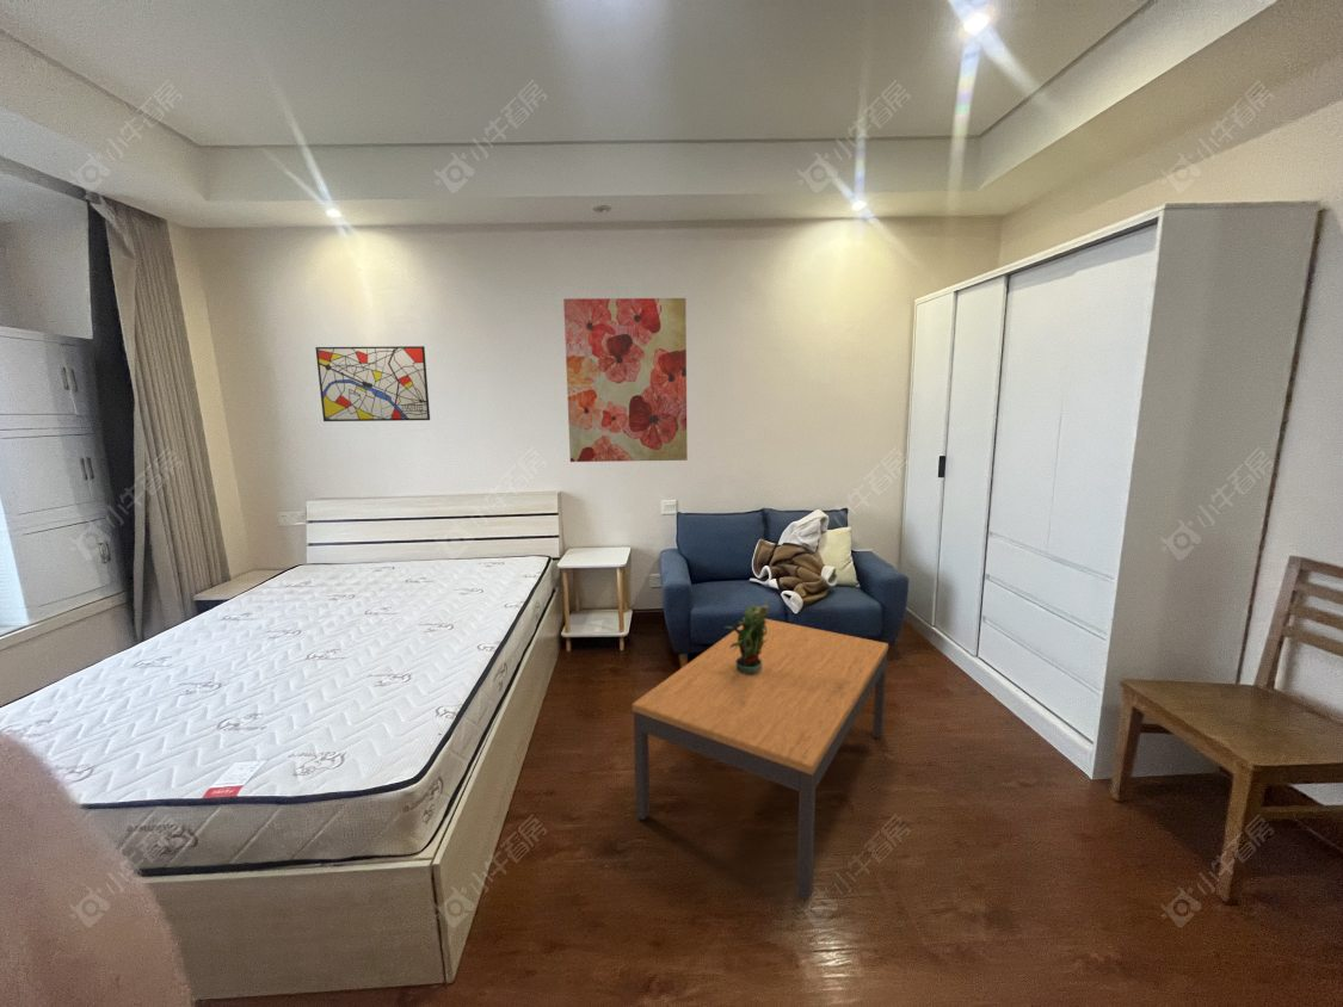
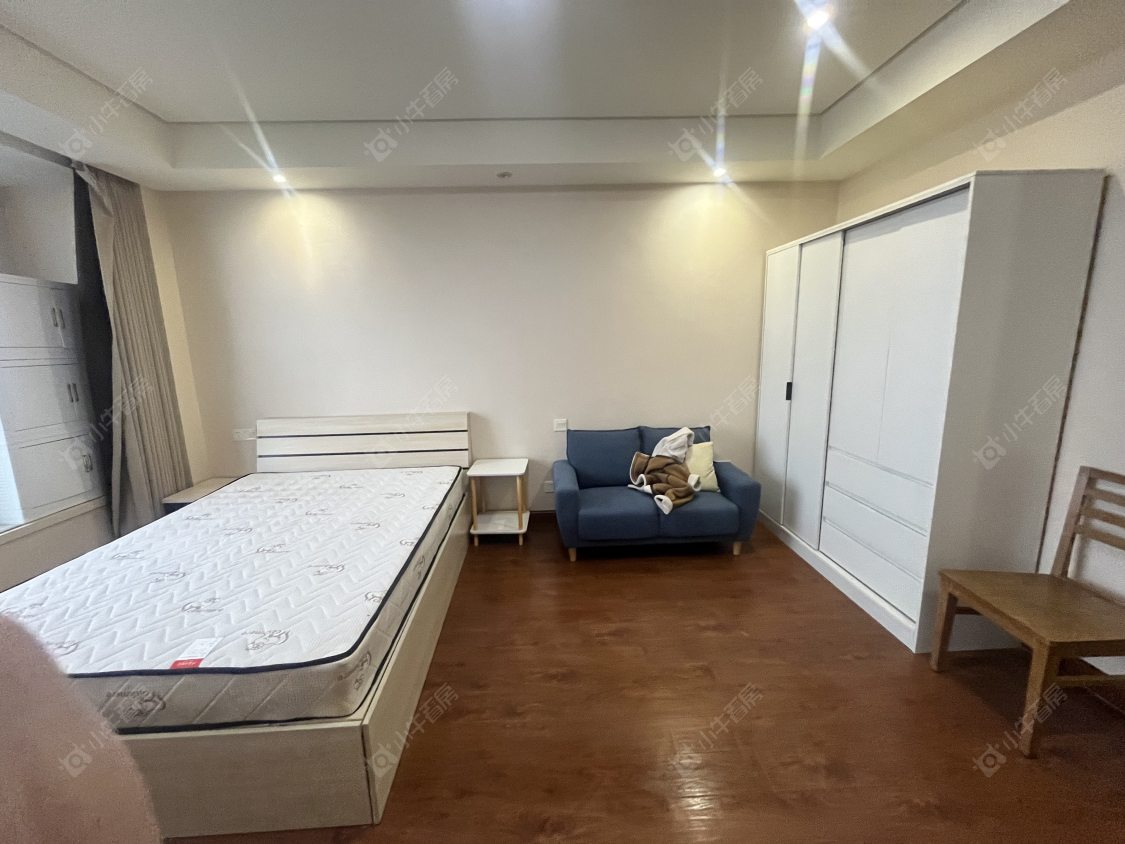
- potted plant (752, 636)
- coffee table (774, 722)
- wall art (374, 384)
- wall art (627, 381)
